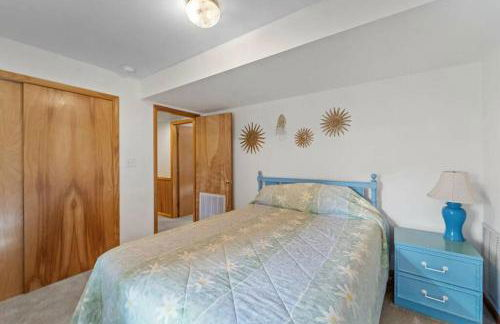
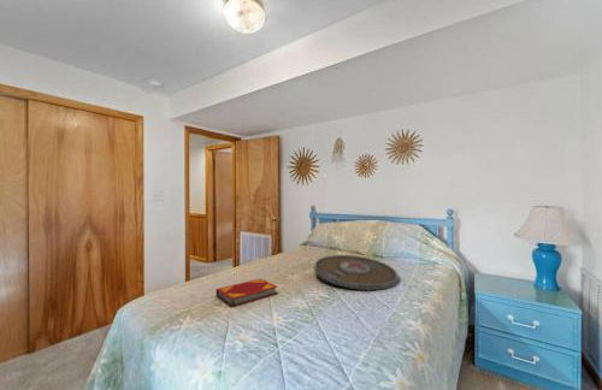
+ serving tray (354, 270)
+ hardback book (247, 290)
